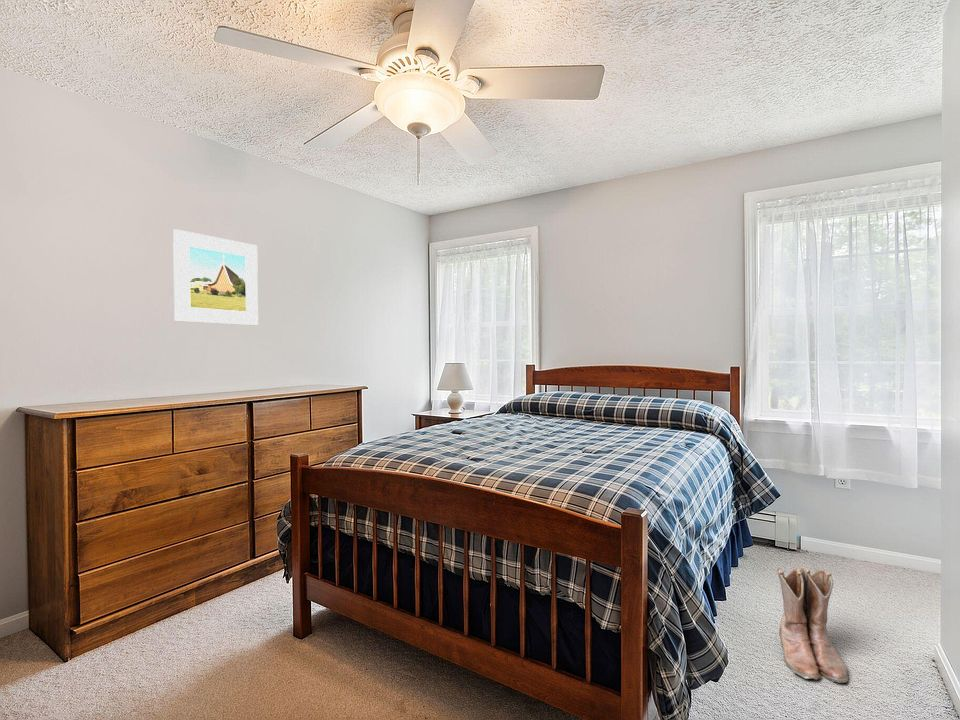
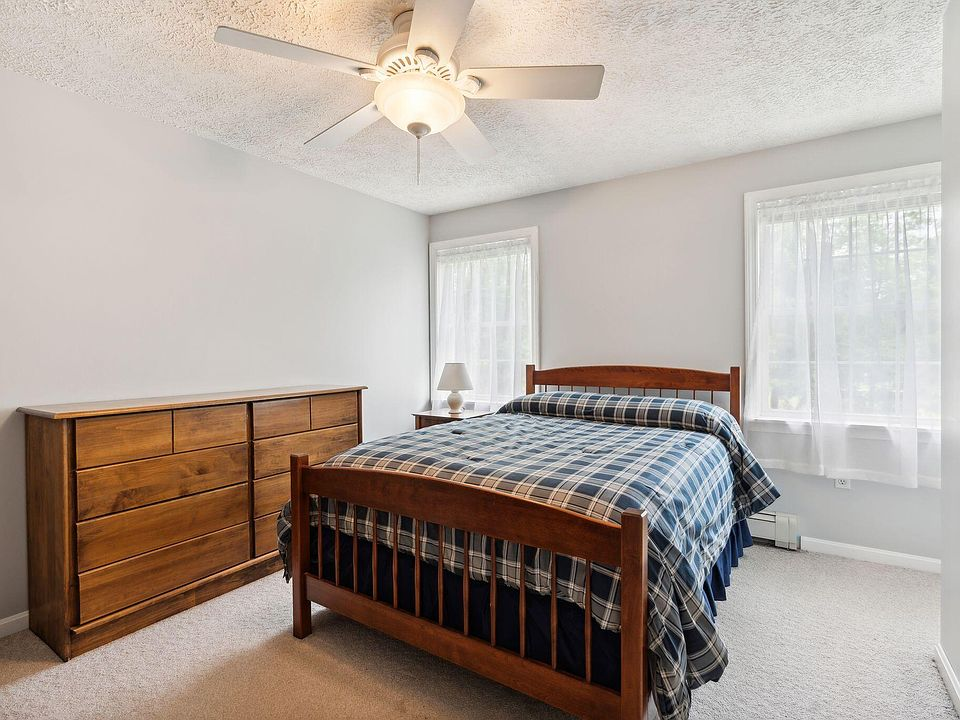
- boots (811, 617)
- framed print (218, 280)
